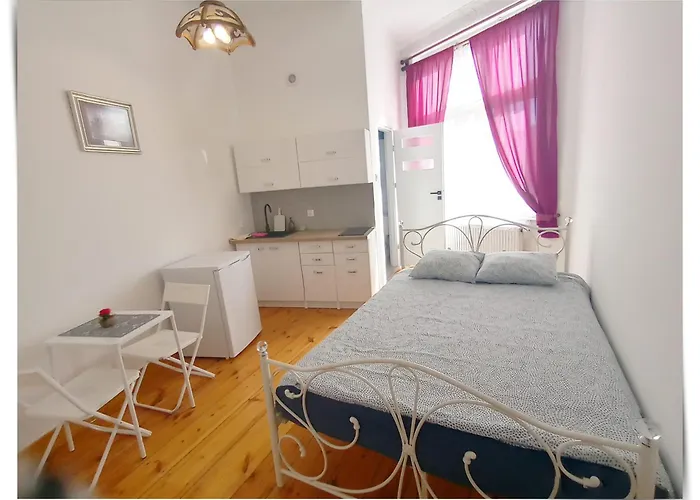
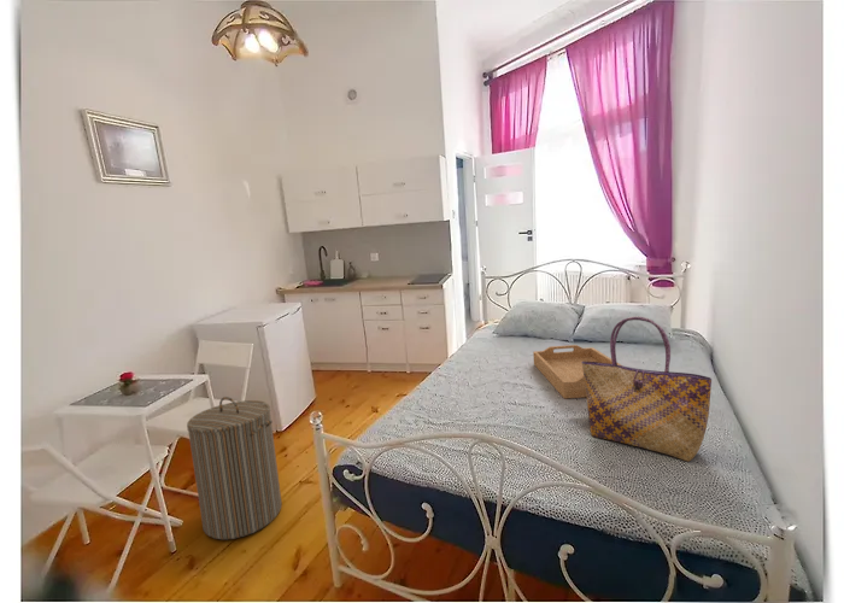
+ laundry hamper (235, 457)
+ serving tray (580, 367)
+ tote bag (639, 381)
